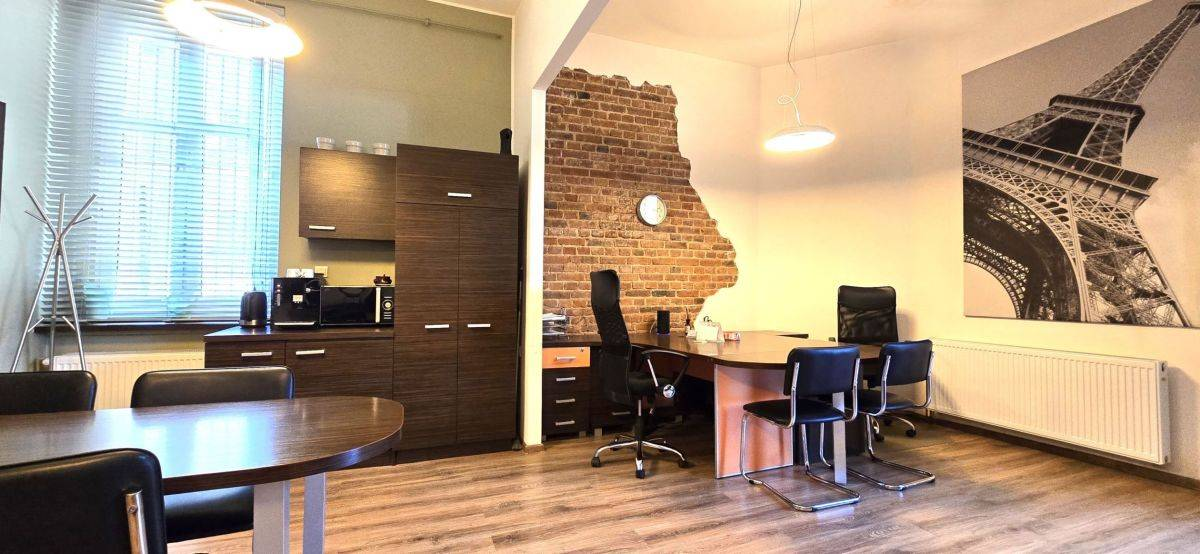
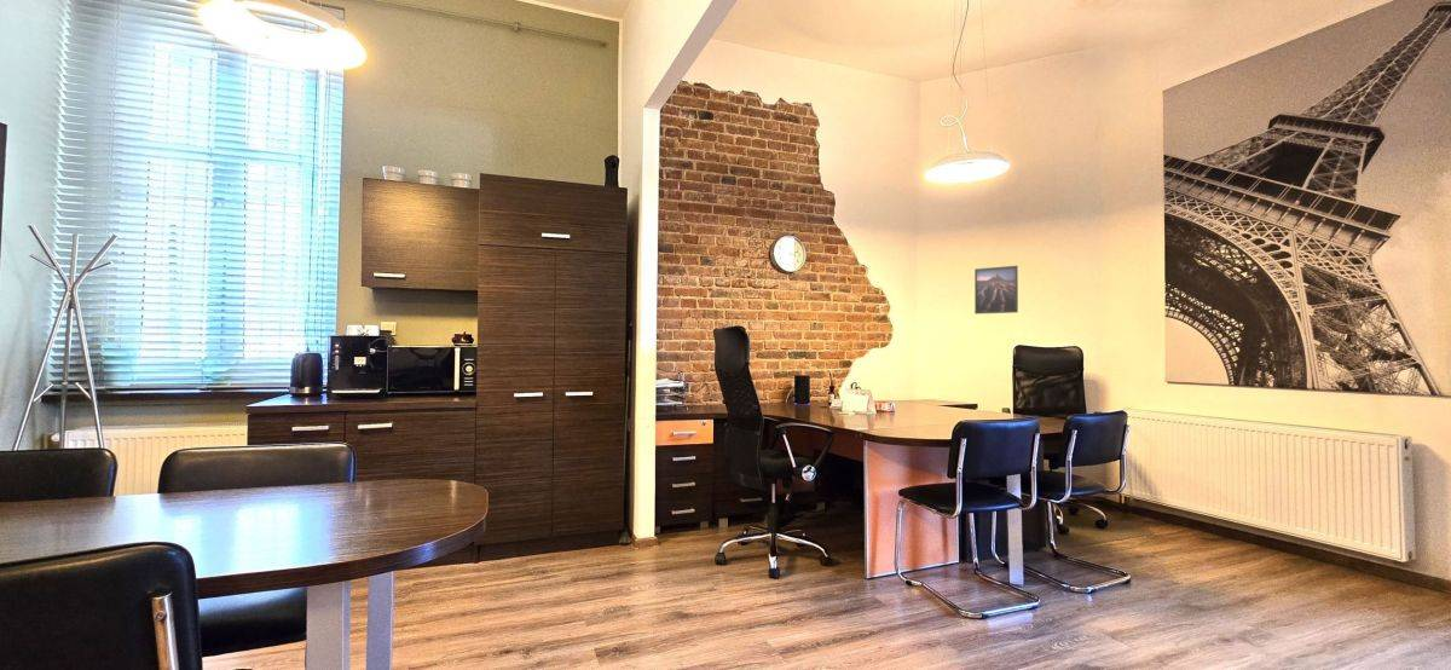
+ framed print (995, 290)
